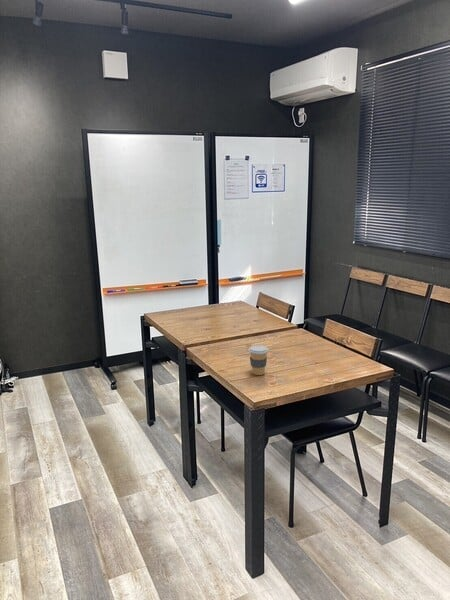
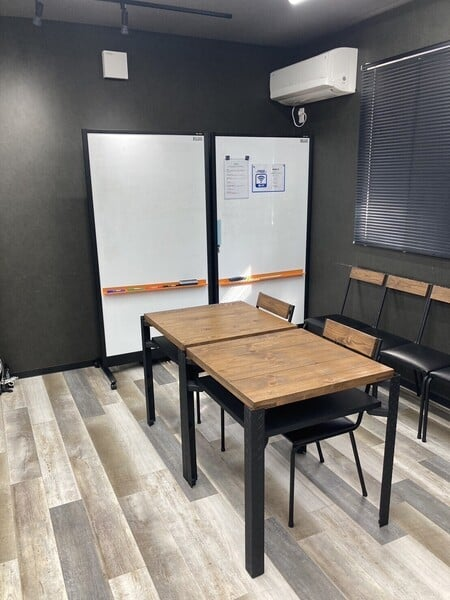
- coffee cup (258, 360)
